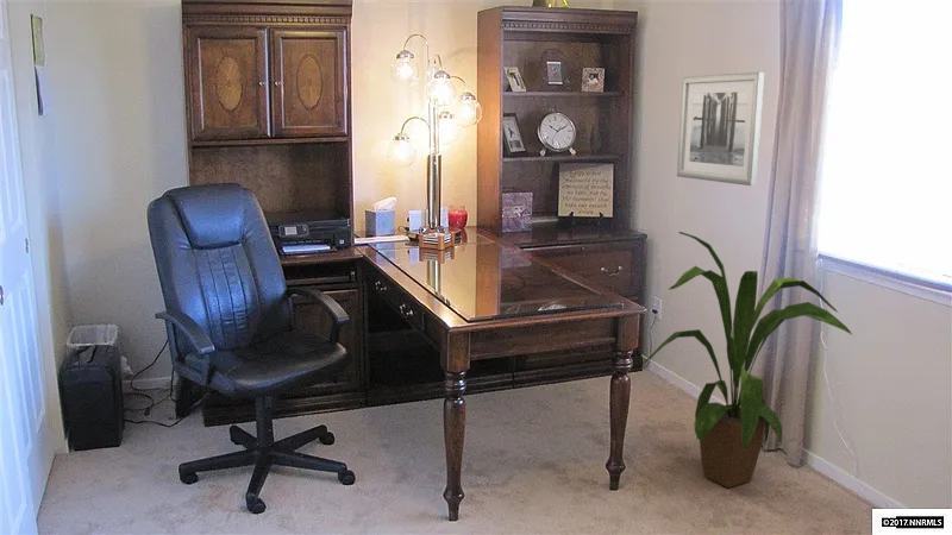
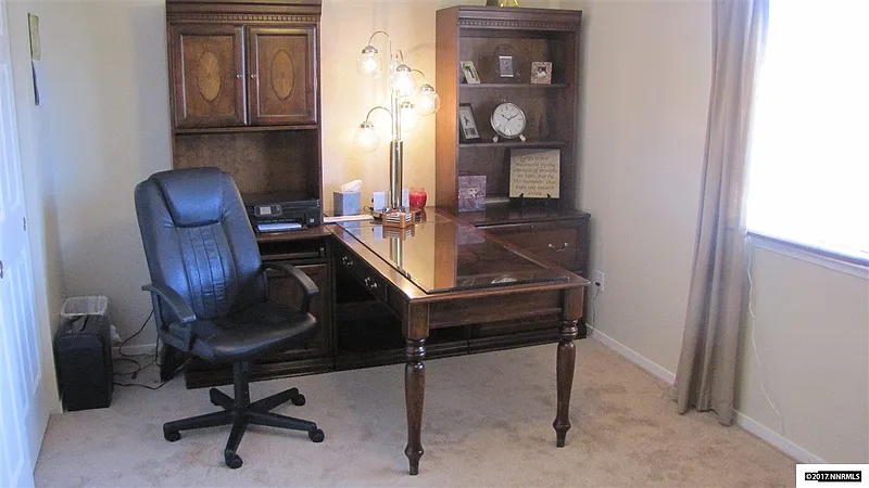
- house plant (751, 367)
- wall art (716, 128)
